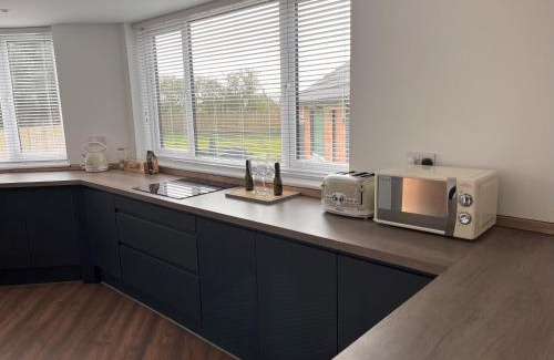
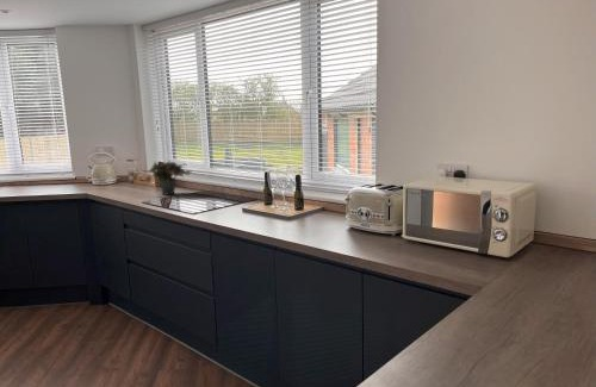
+ potted plant (167, 177)
